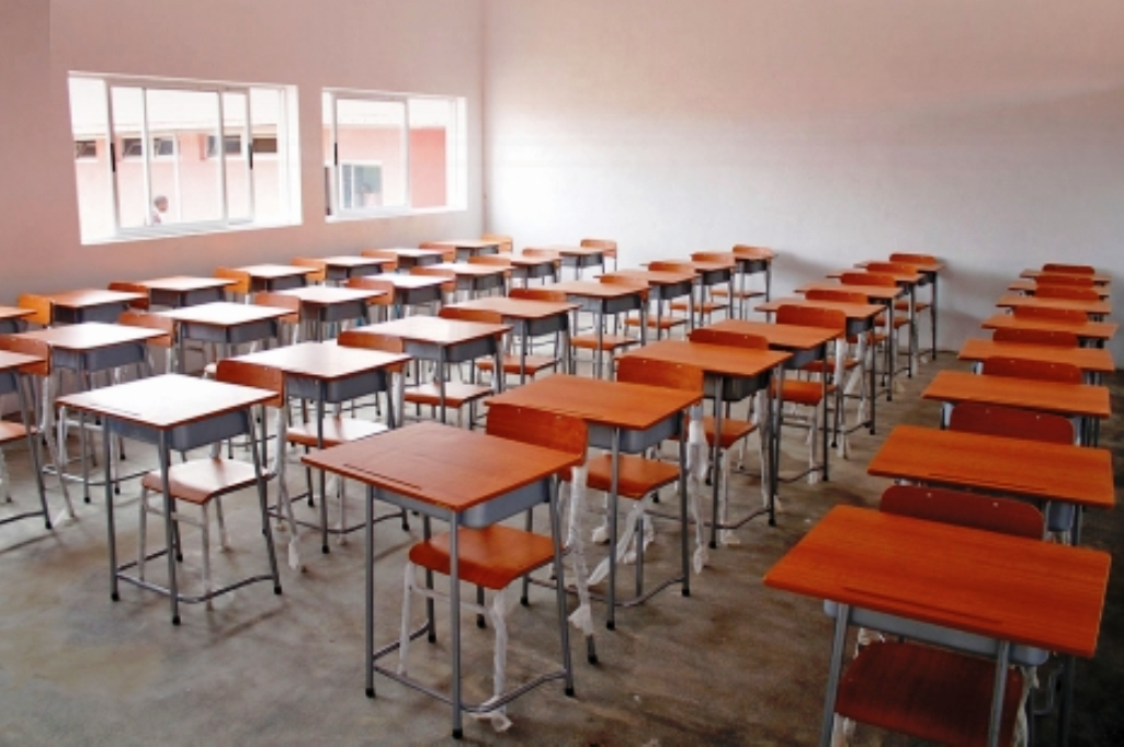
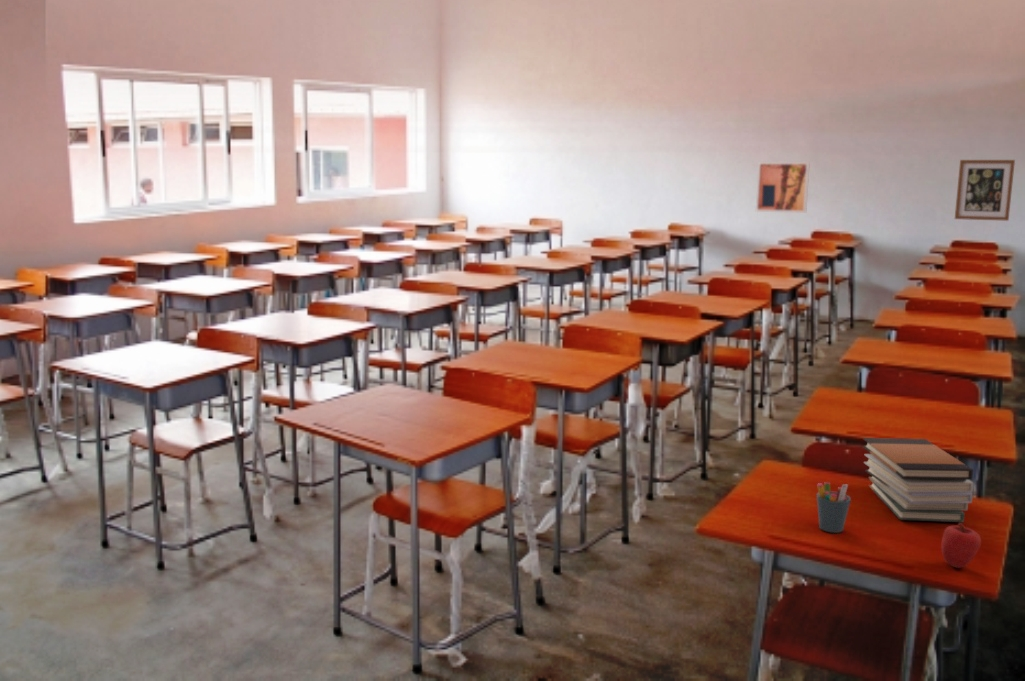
+ wall art (782, 187)
+ wall art (984, 190)
+ pen holder (832, 503)
+ apple (960, 545)
+ book stack (914, 478)
